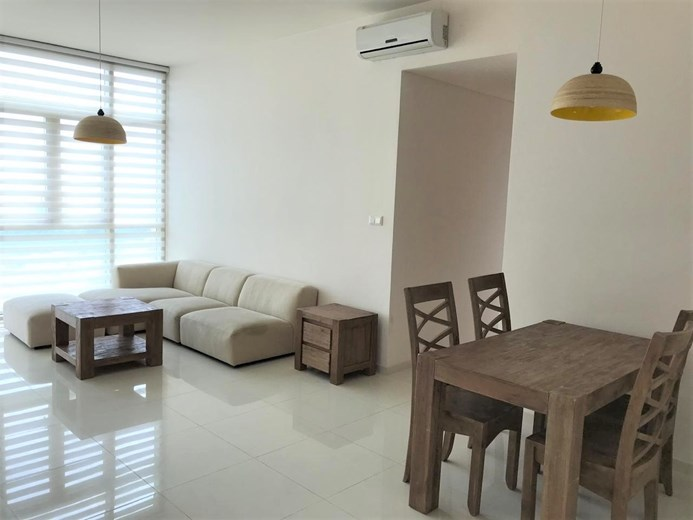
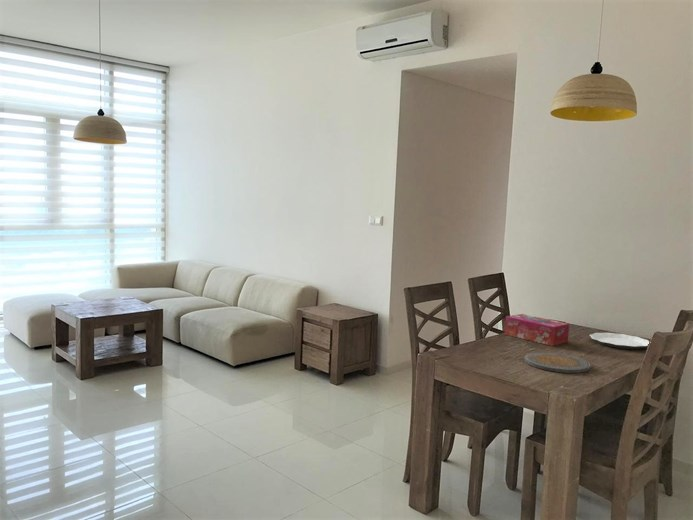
+ plate (619, 341)
+ plate (556, 362)
+ tissue box (536, 329)
